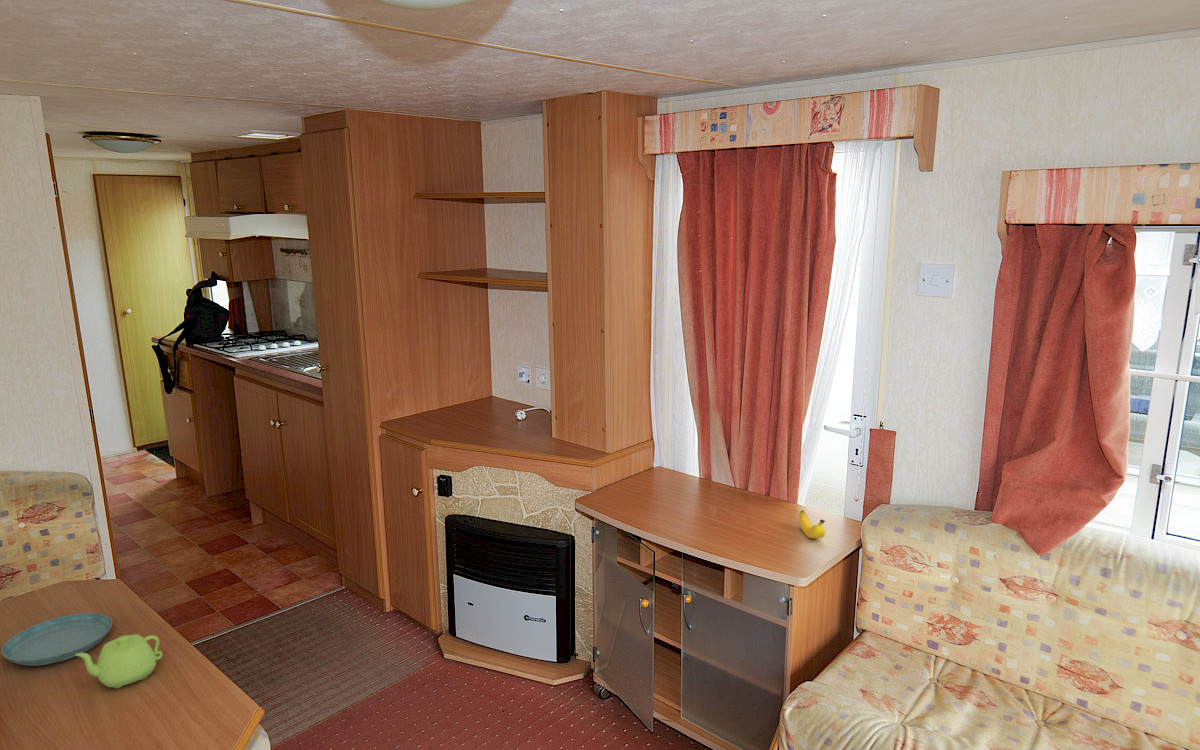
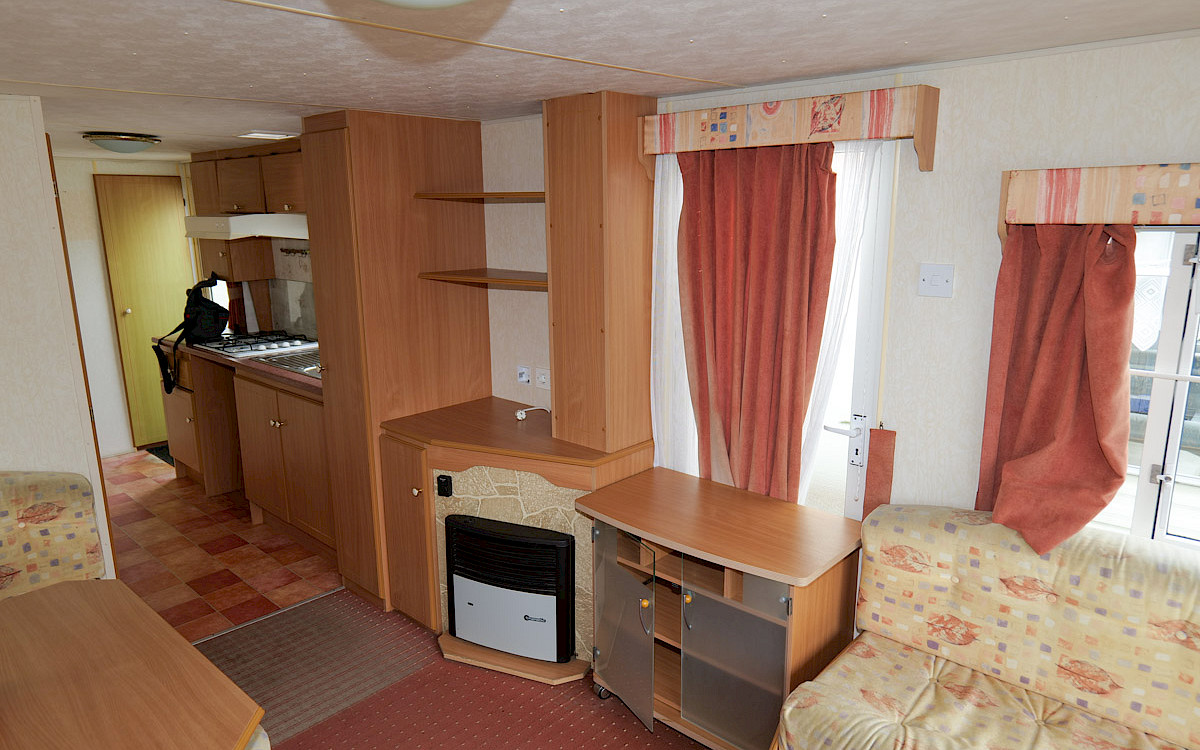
- banana (811, 524)
- teapot (120, 659)
- saucer (59, 640)
